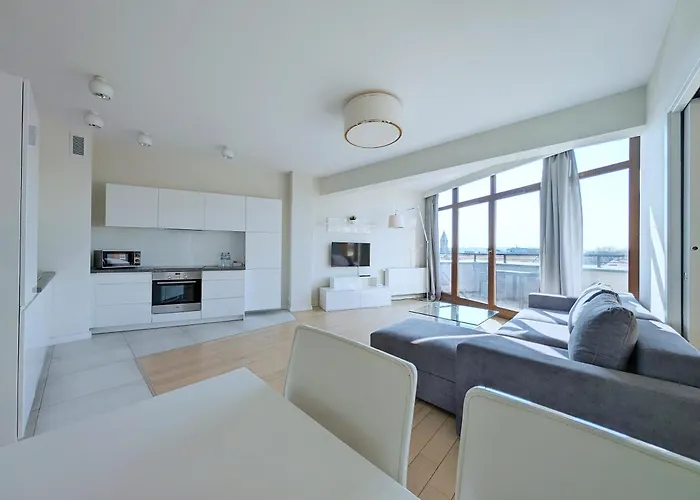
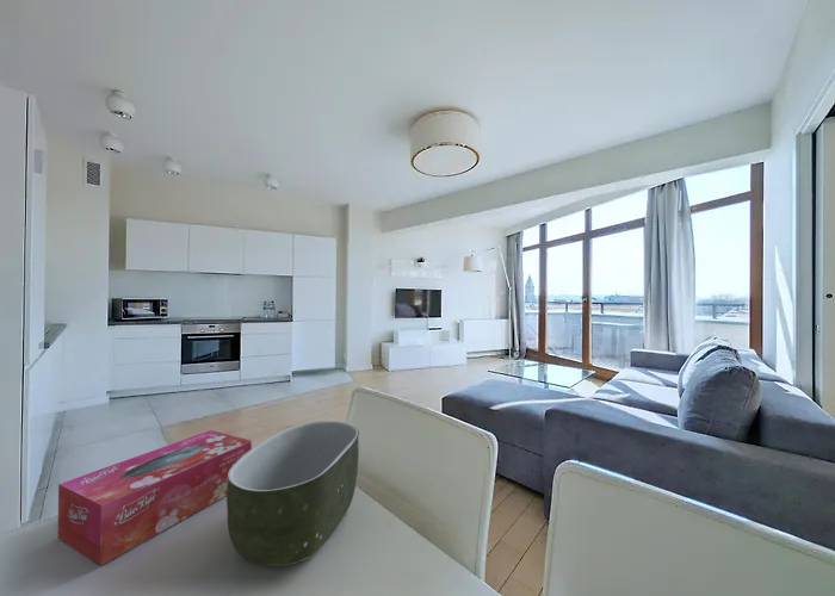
+ tissue box (167, 482)
+ bowl (299, 484)
